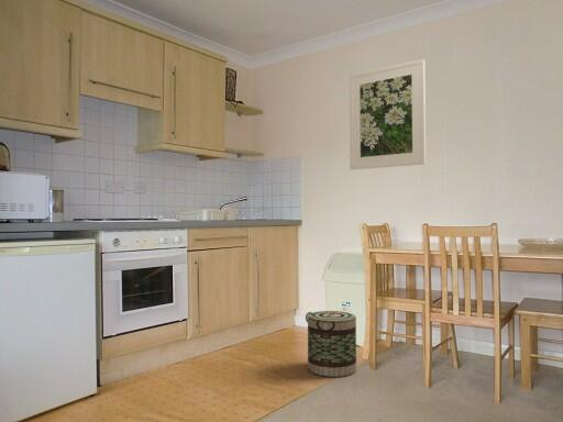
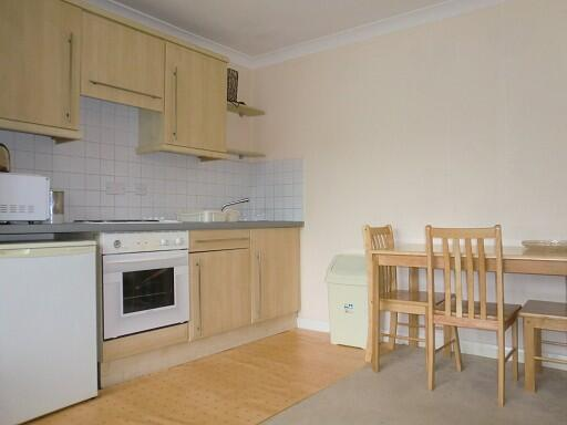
- basket (330, 340)
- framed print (385, 116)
